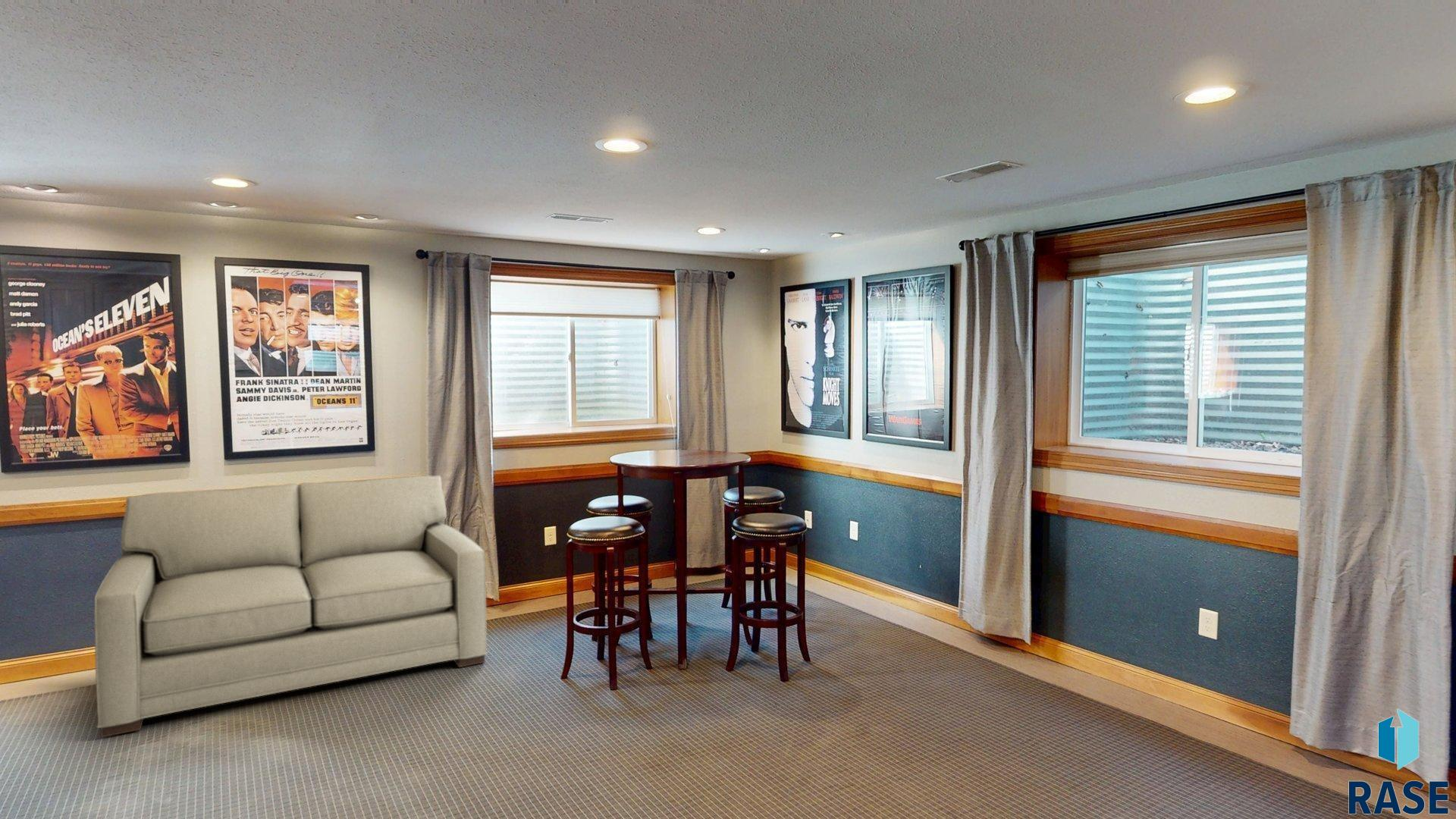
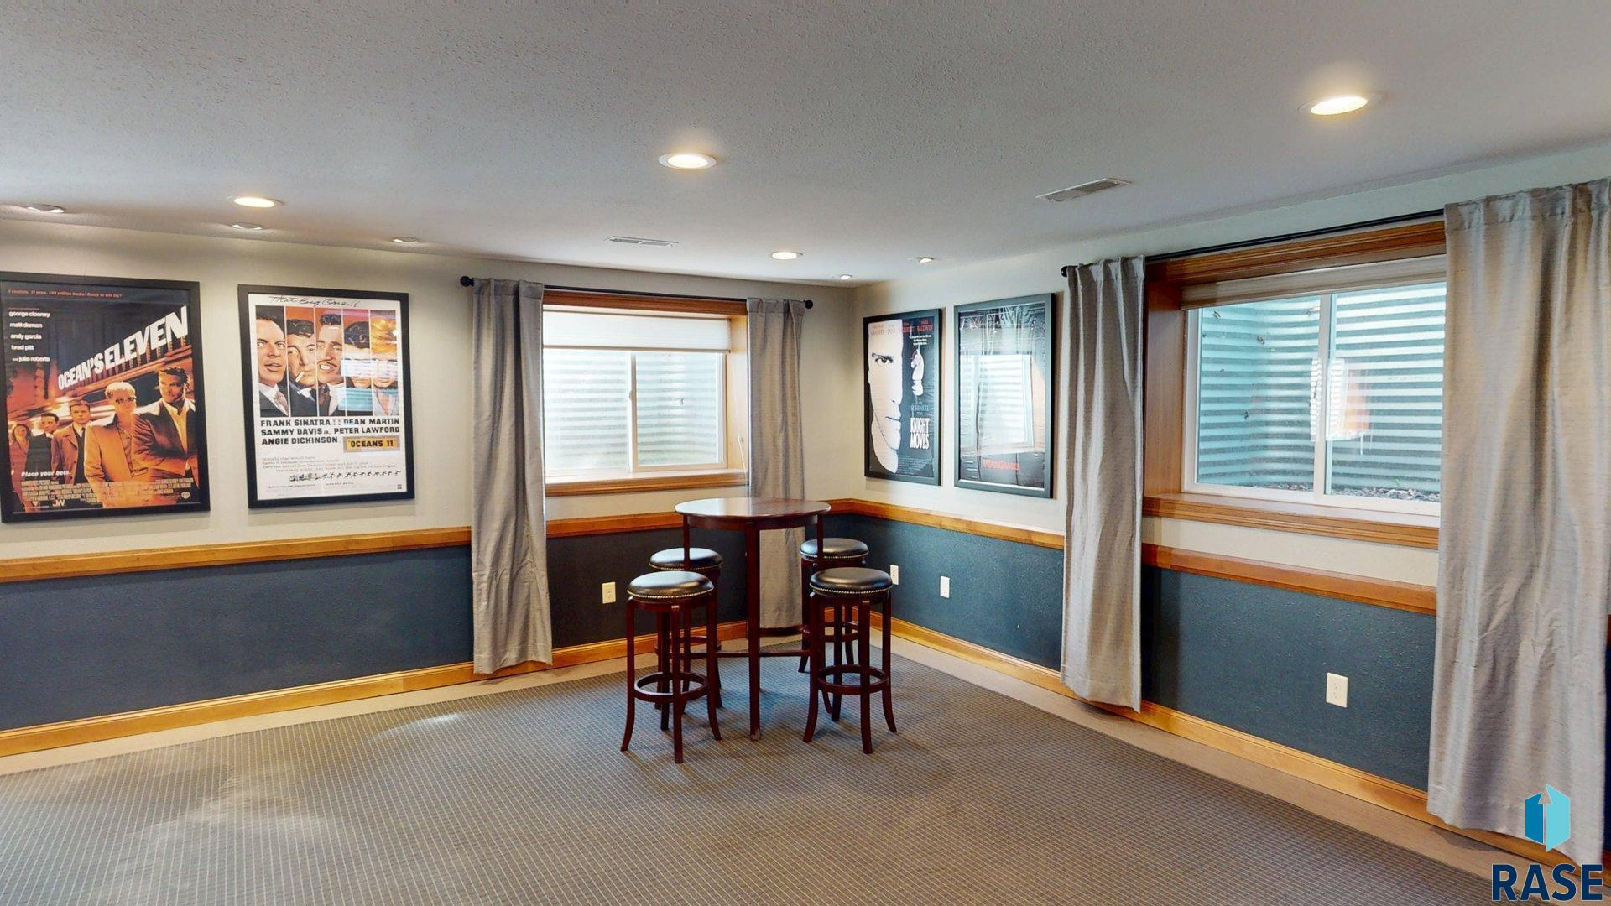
- sofa (305, 578)
